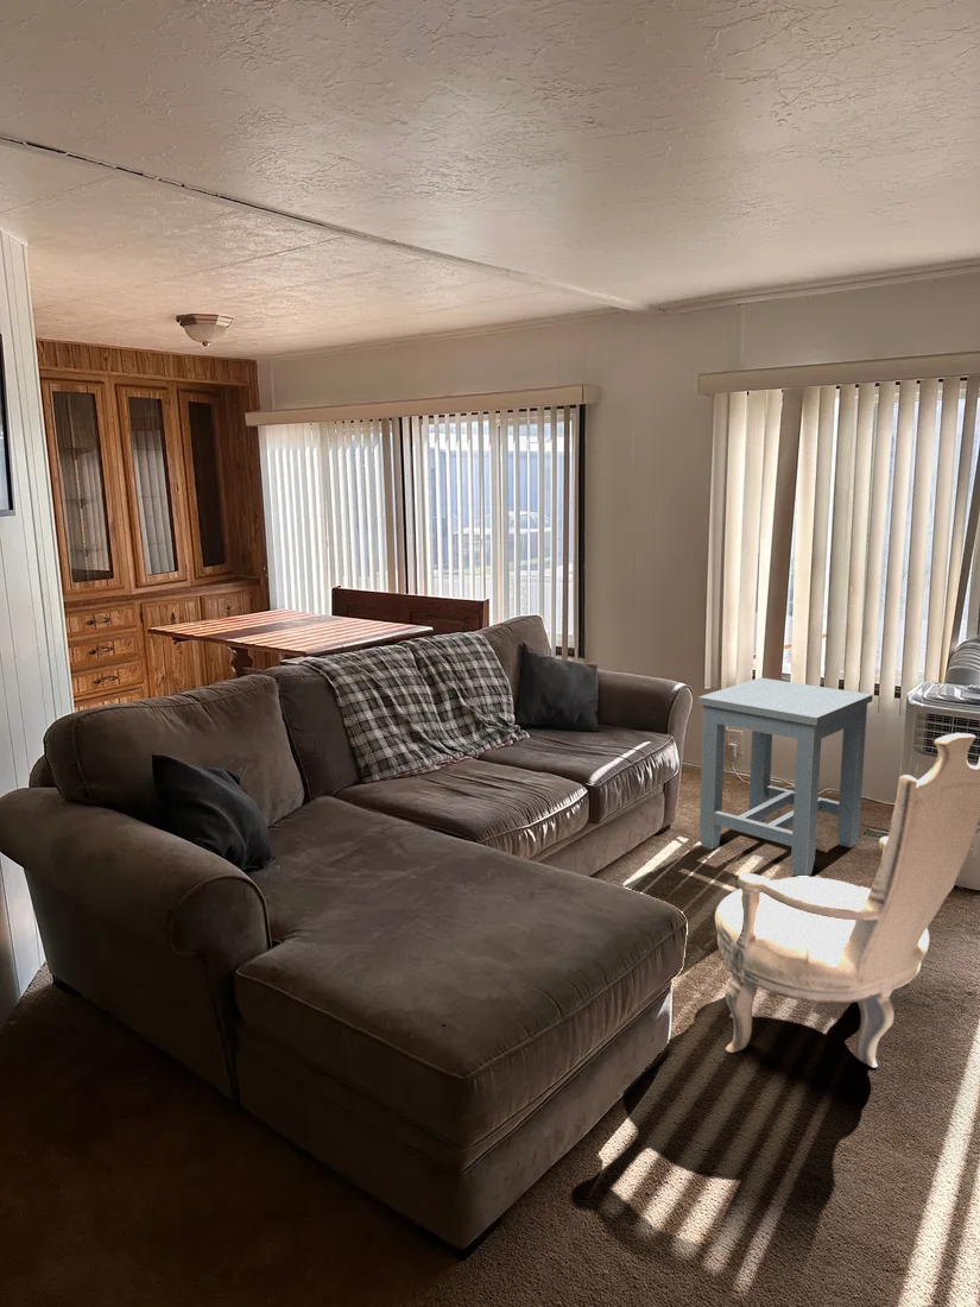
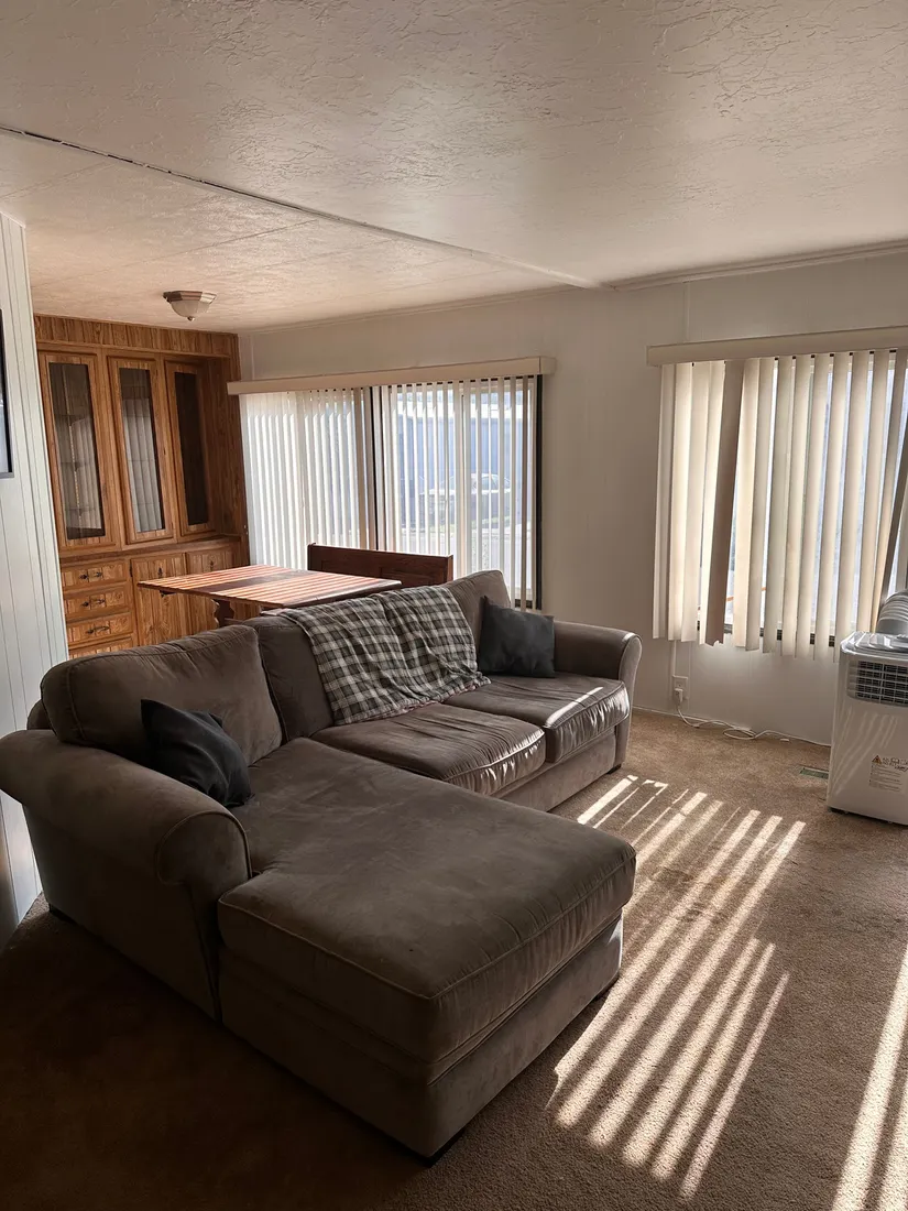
- armchair (833, 879)
- side table (770, 771)
